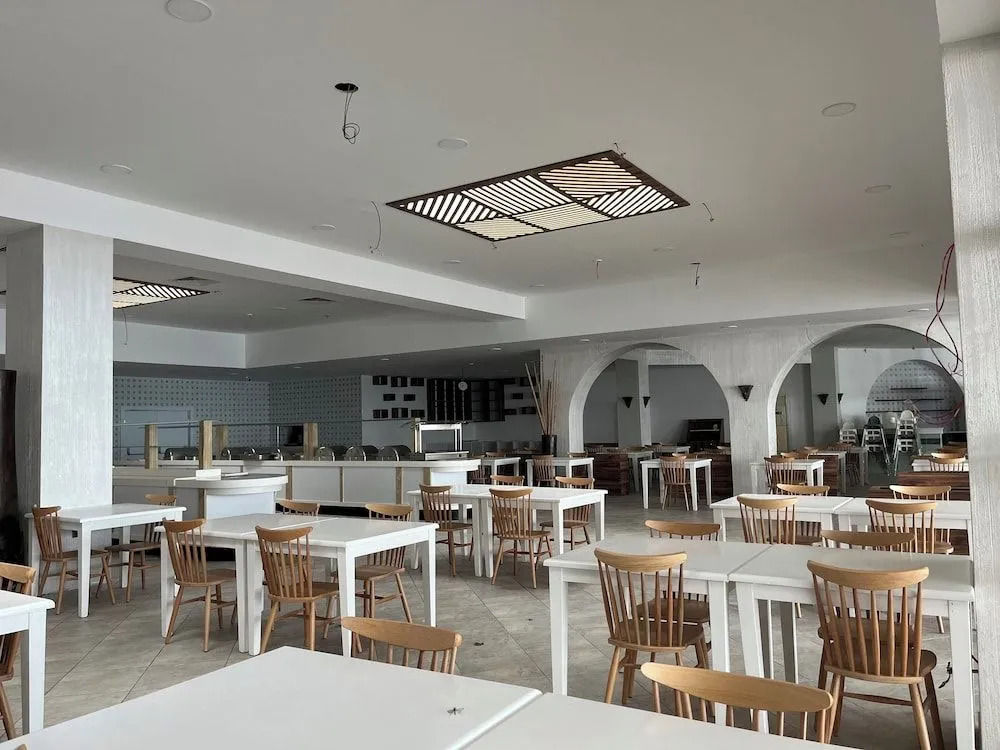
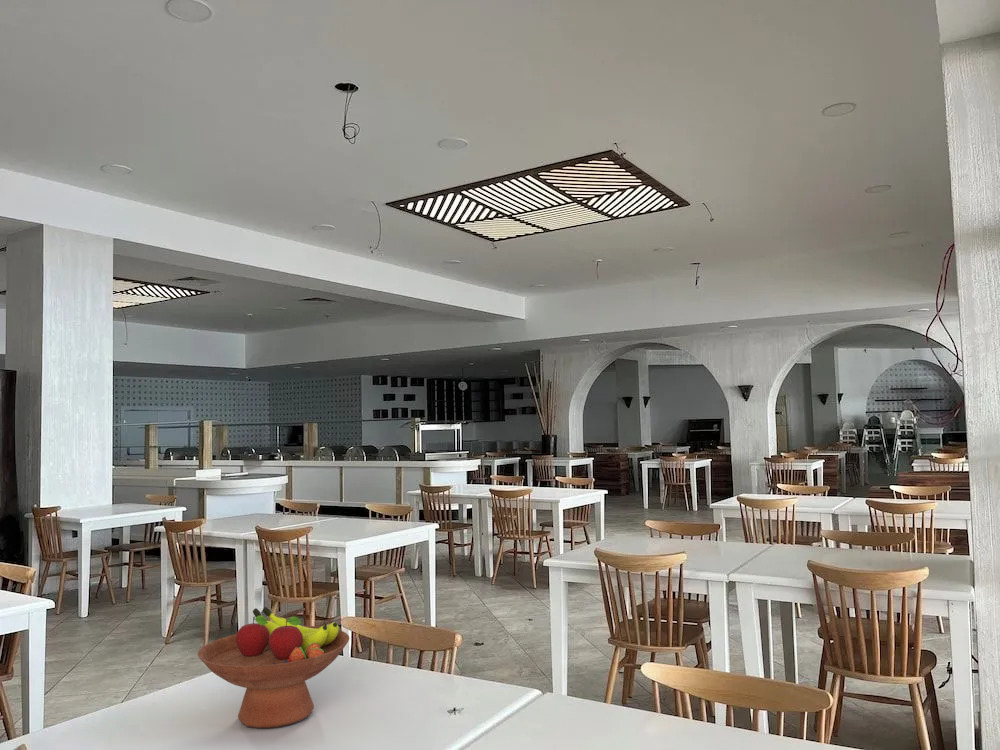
+ fruit bowl (275, 666)
